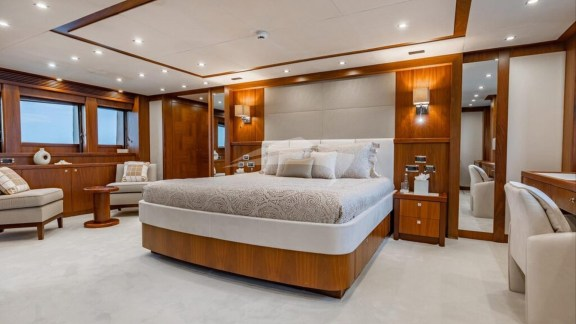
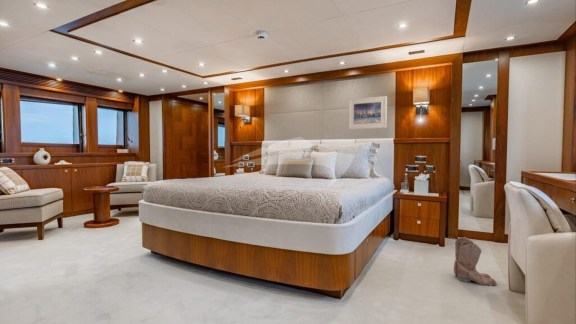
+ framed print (367, 113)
+ boots (474, 259)
